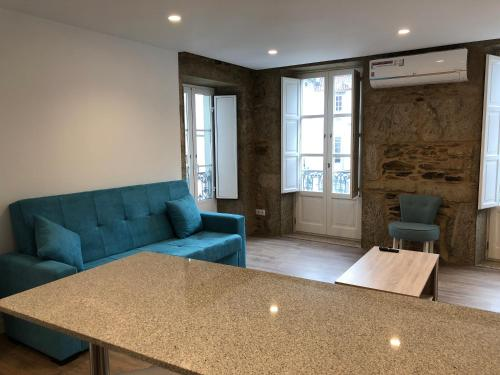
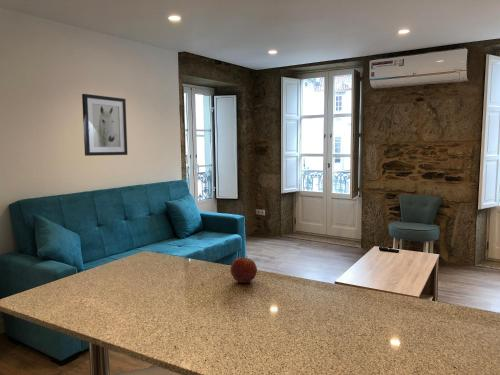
+ apple (243, 268)
+ wall art (105, 126)
